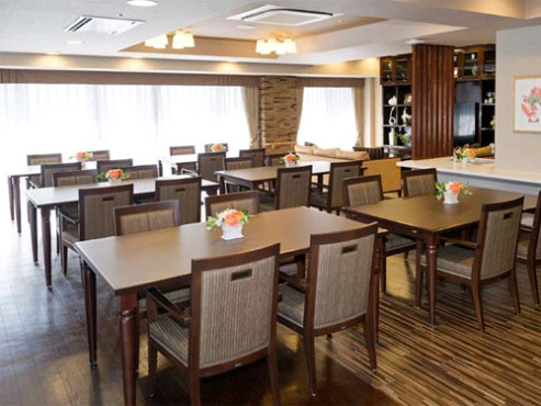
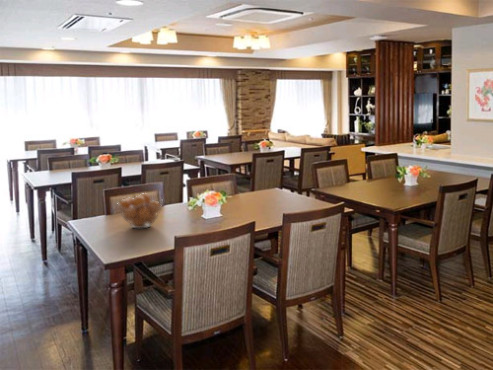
+ fruit basket (140, 210)
